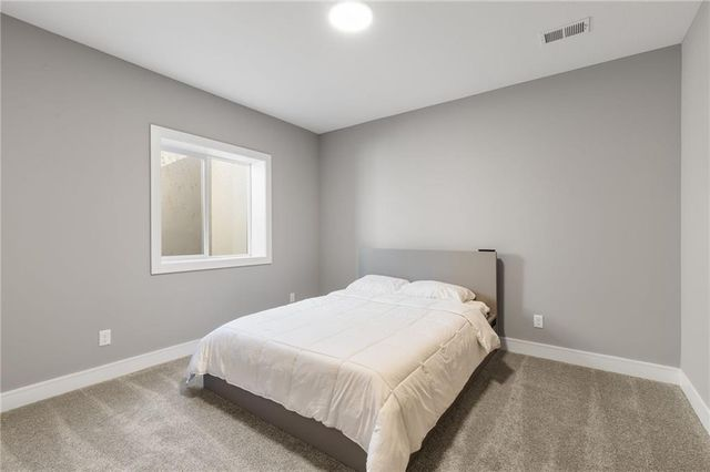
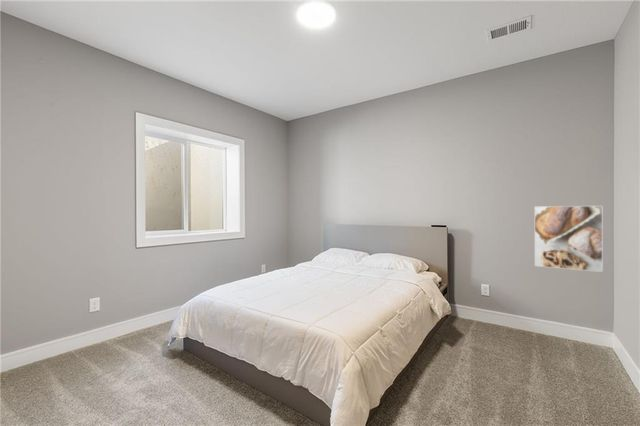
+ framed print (566, 237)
